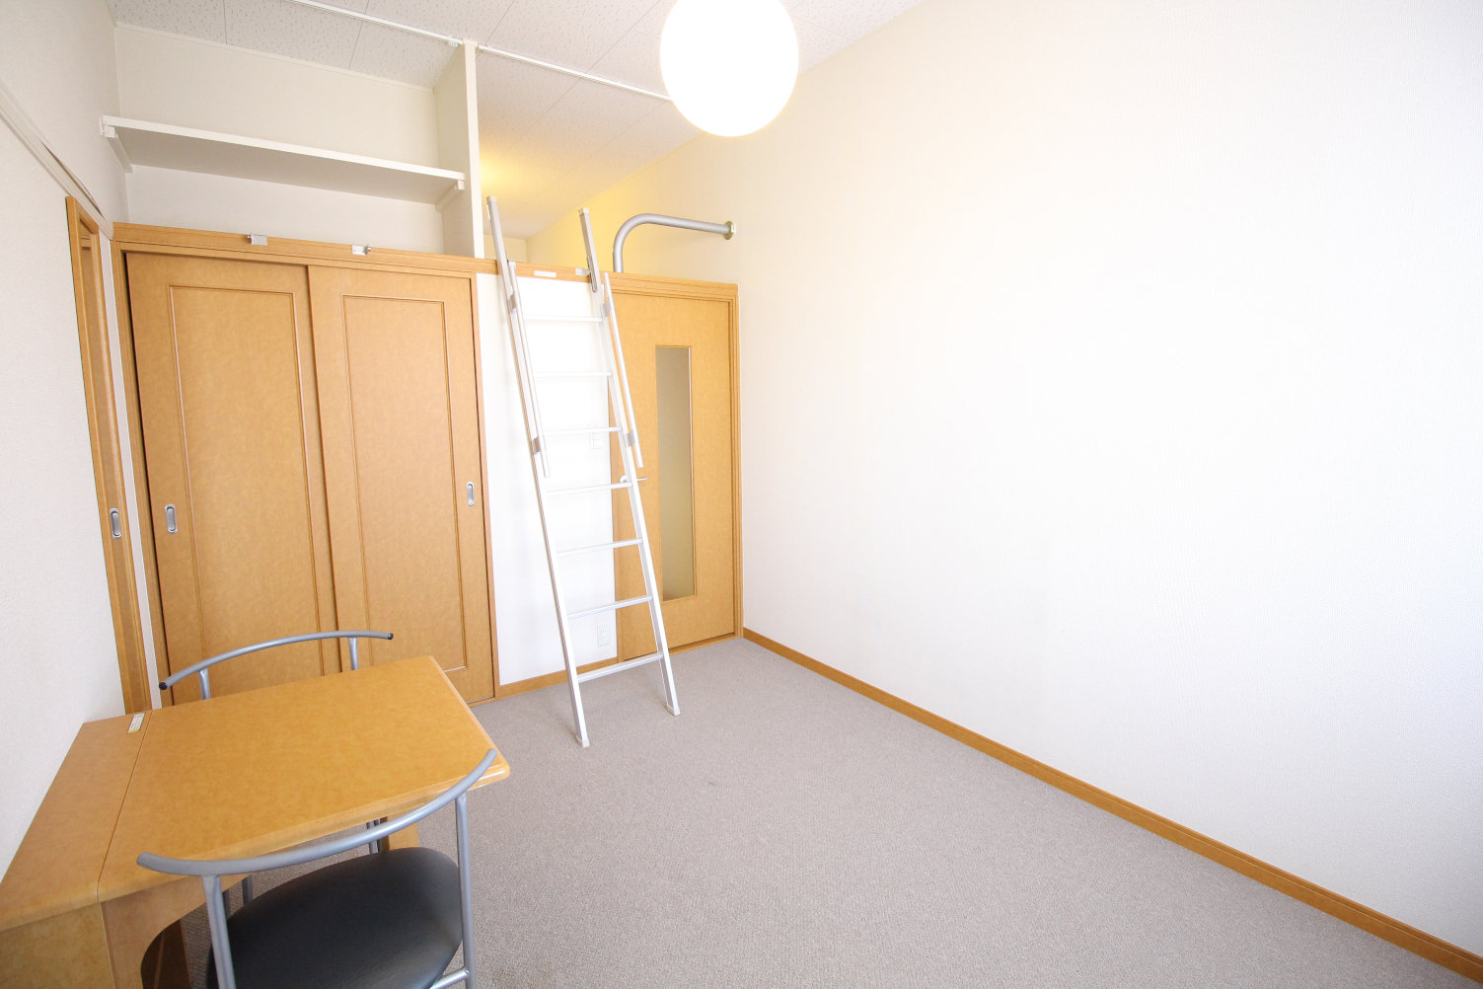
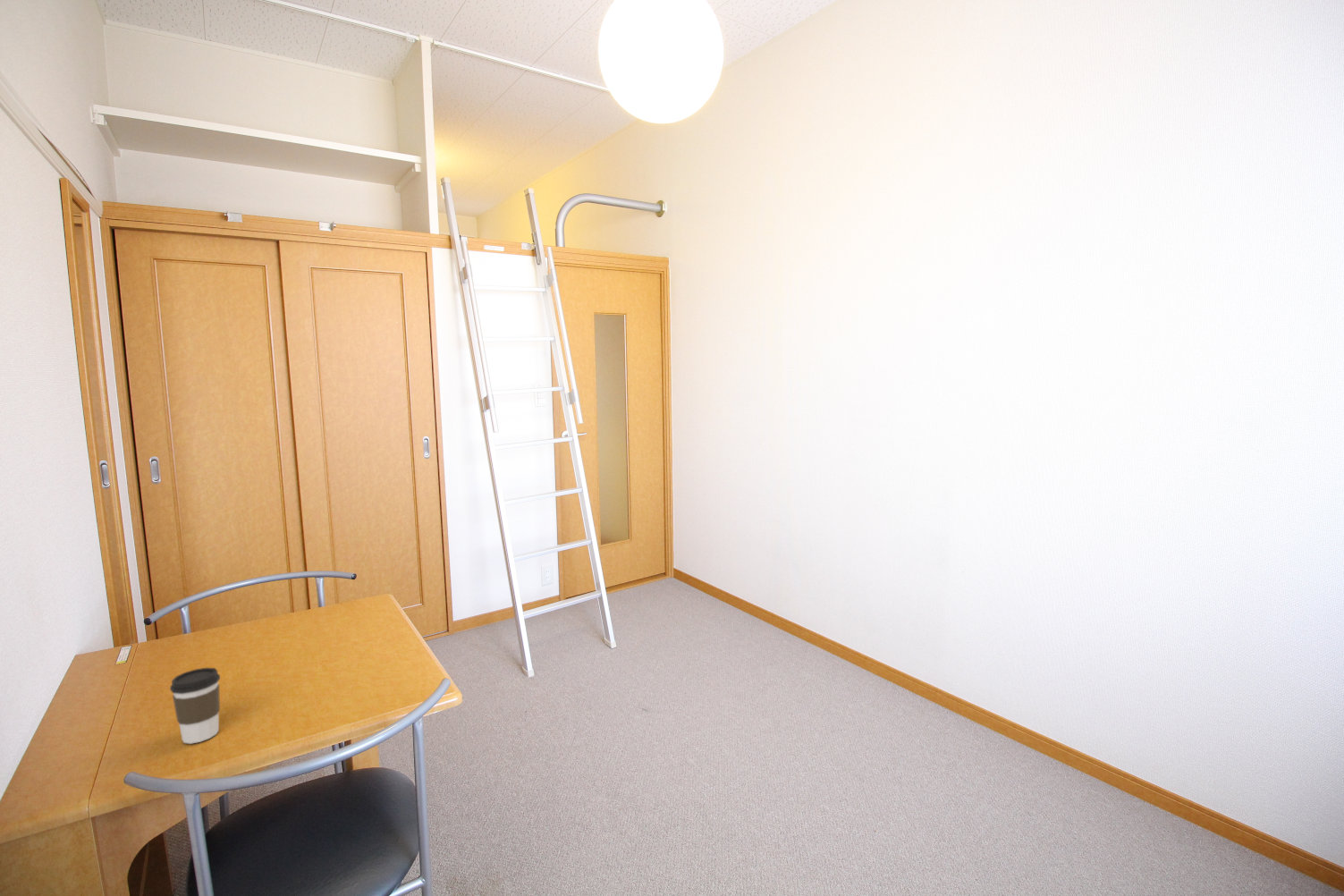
+ coffee cup (198, 706)
